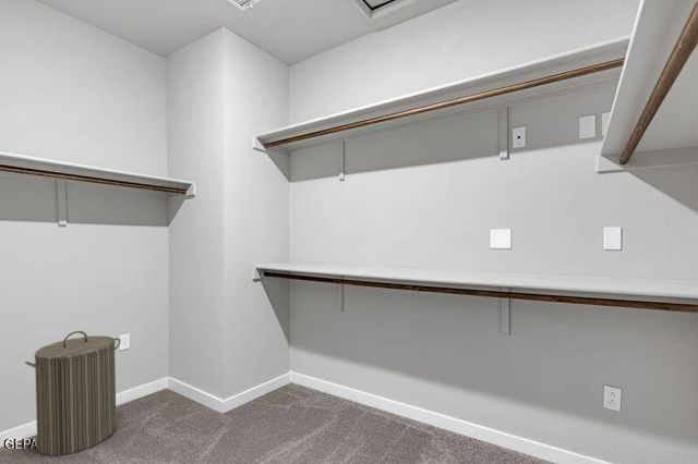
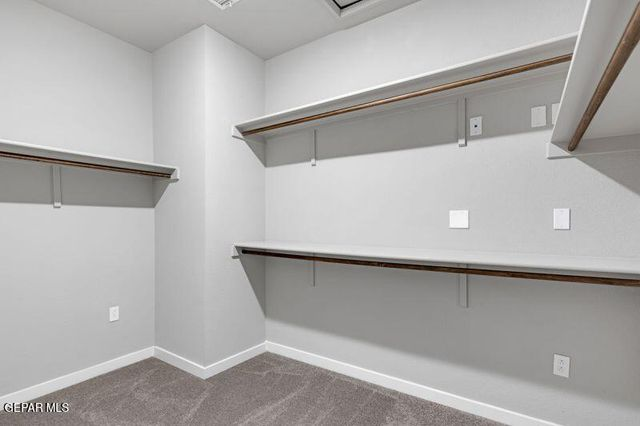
- laundry hamper (77, 383)
